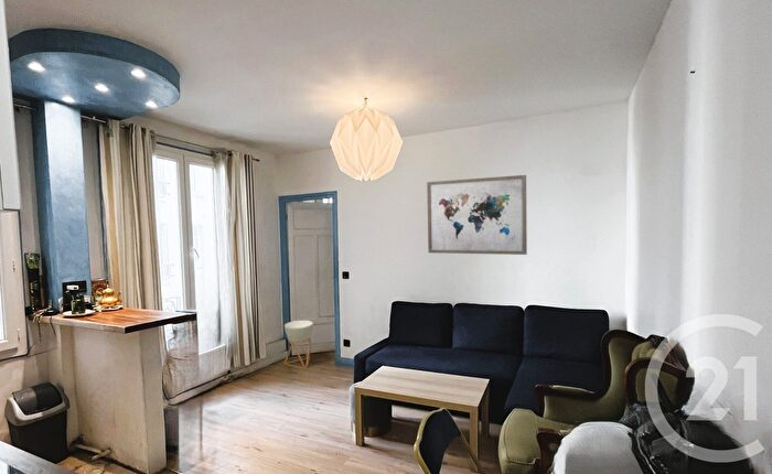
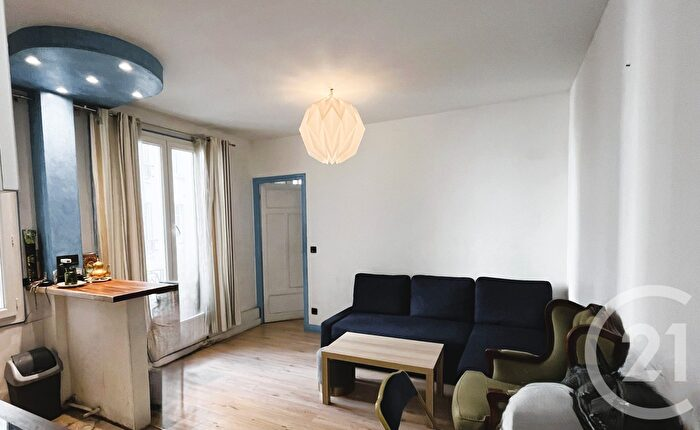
- wall art (474, 216)
- planter (299, 343)
